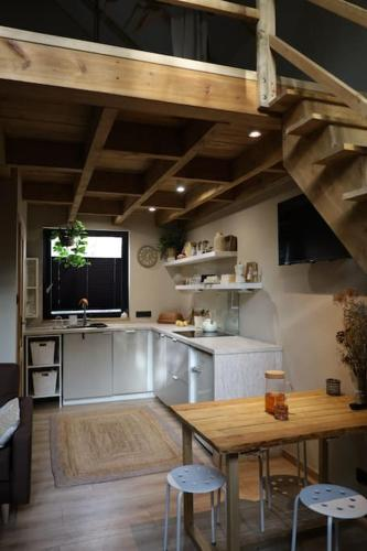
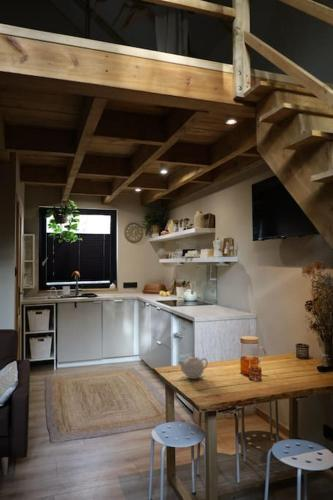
+ teapot (193, 365)
